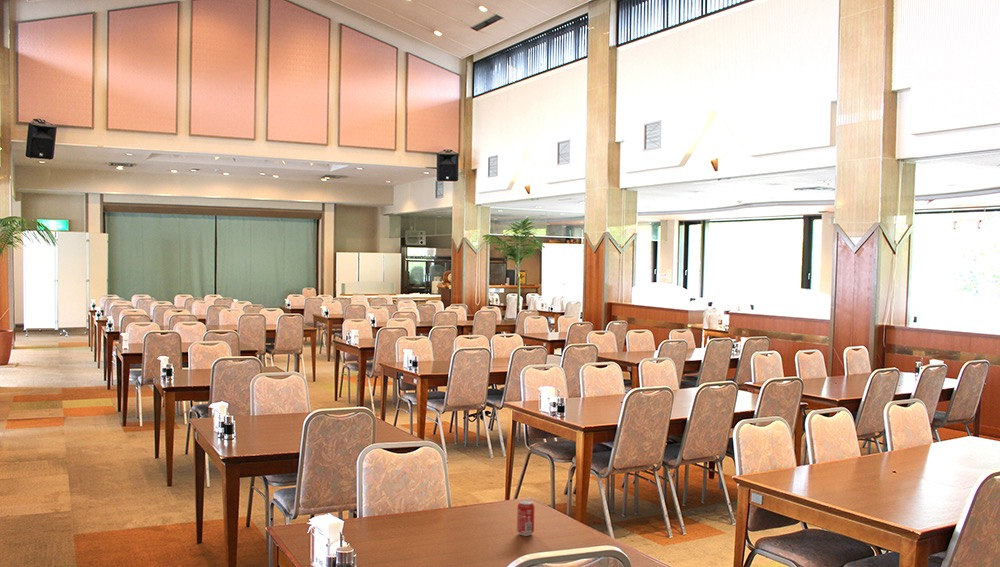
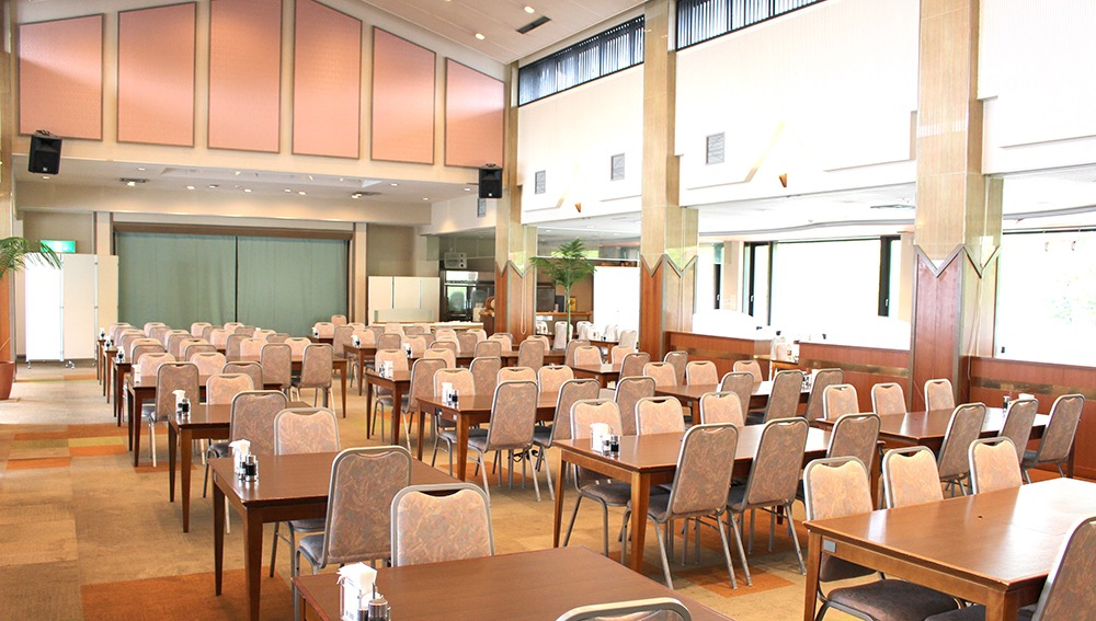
- beverage can (525, 517)
